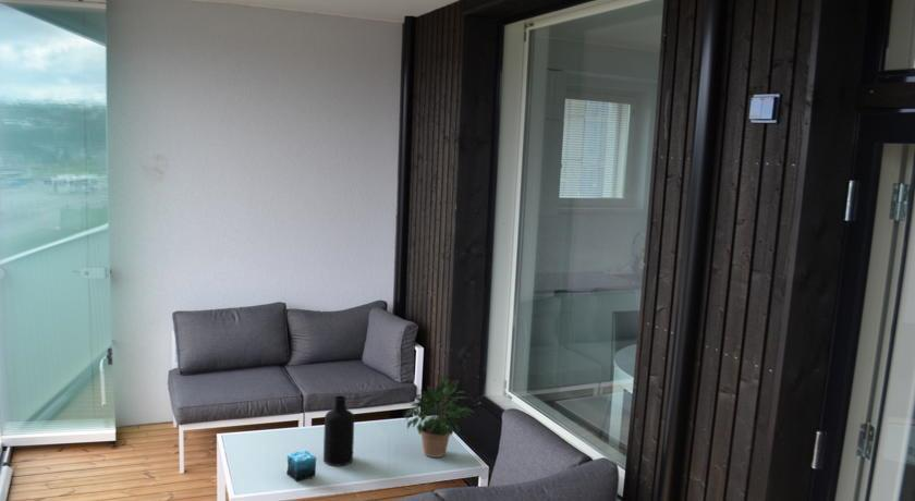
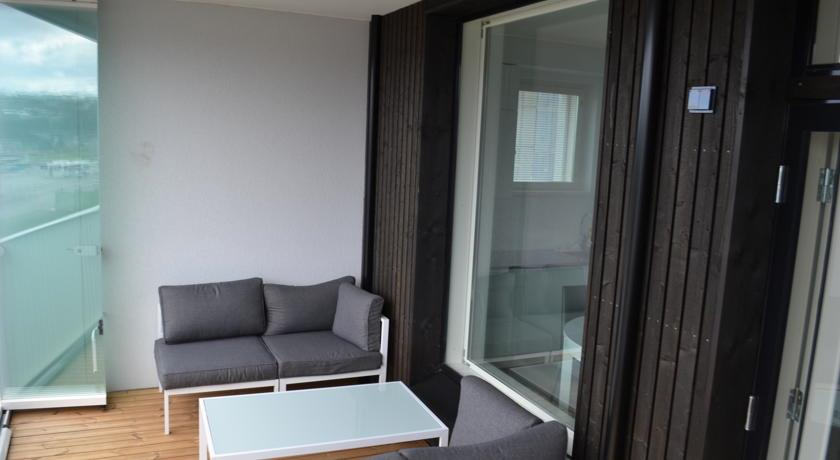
- bottle (339, 428)
- potted plant (431, 414)
- candle (301, 461)
